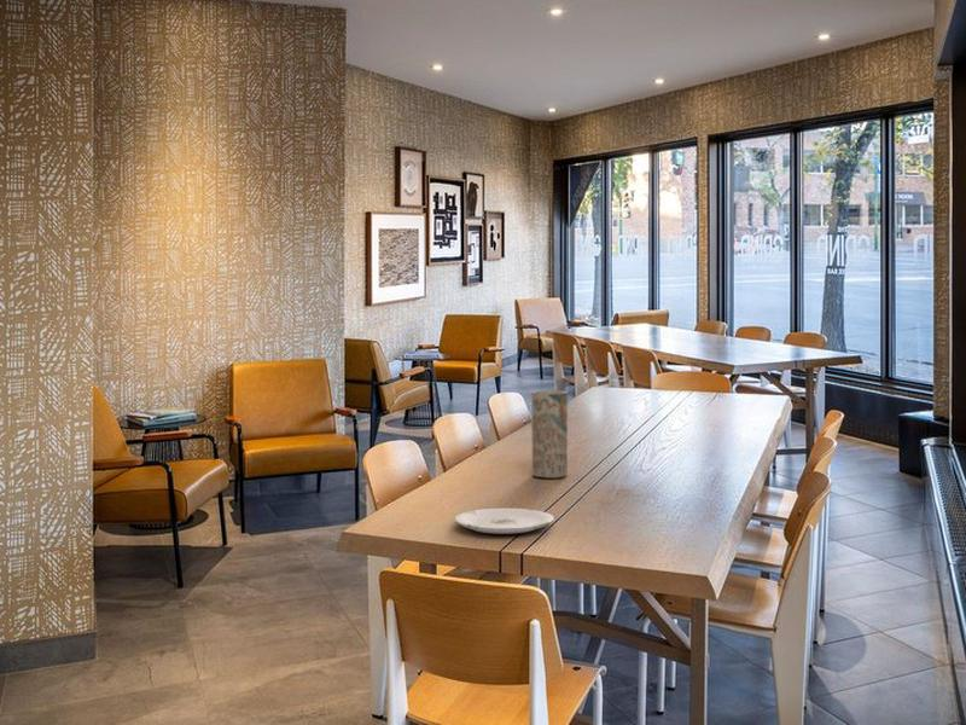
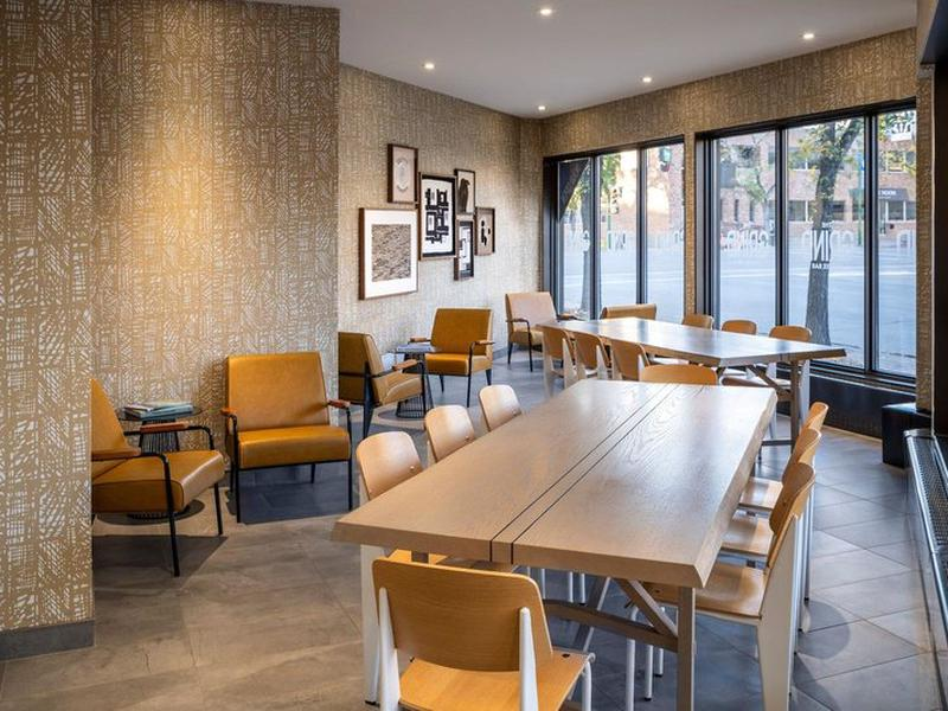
- vase (549, 433)
- plate (504, 521)
